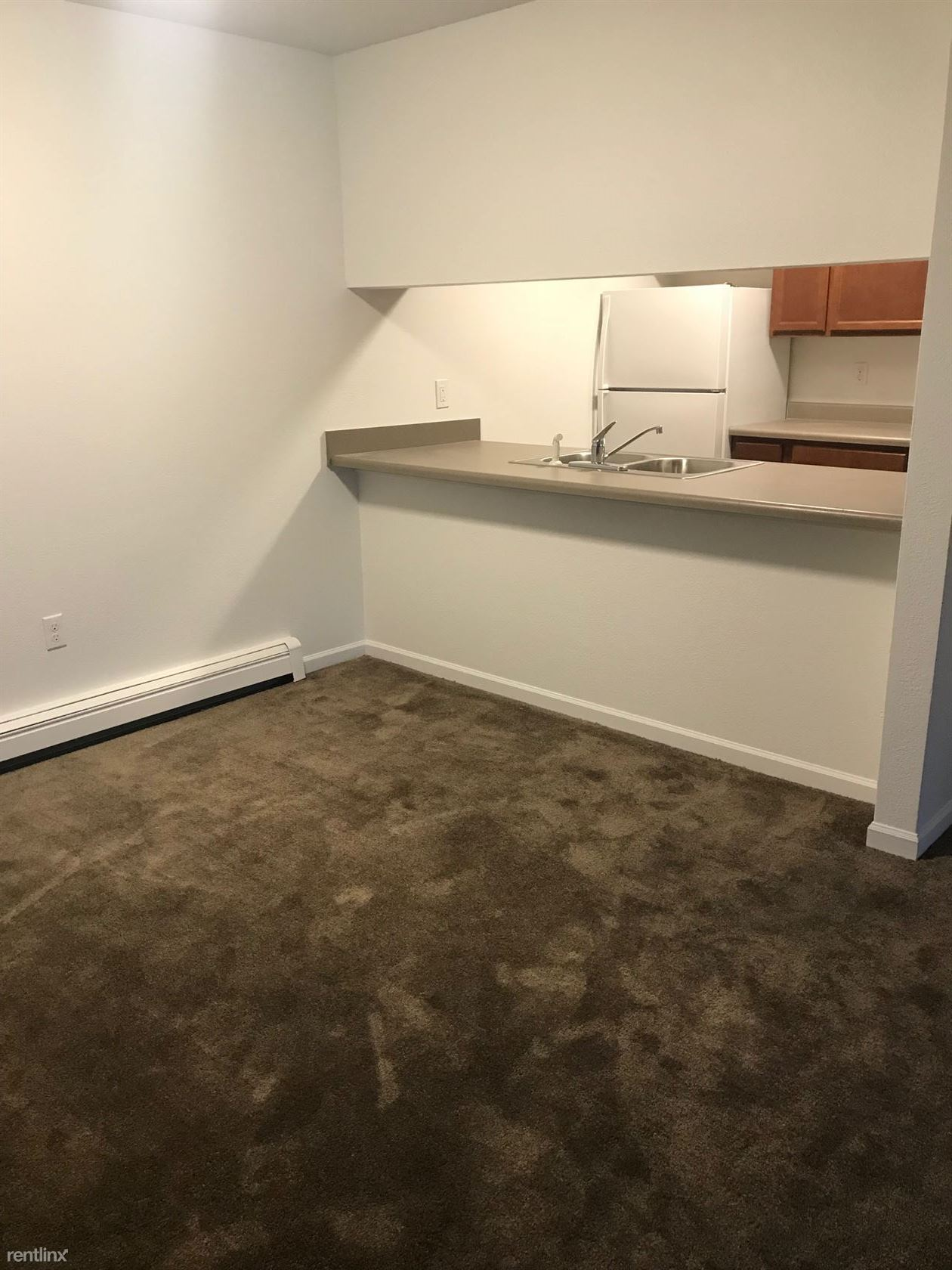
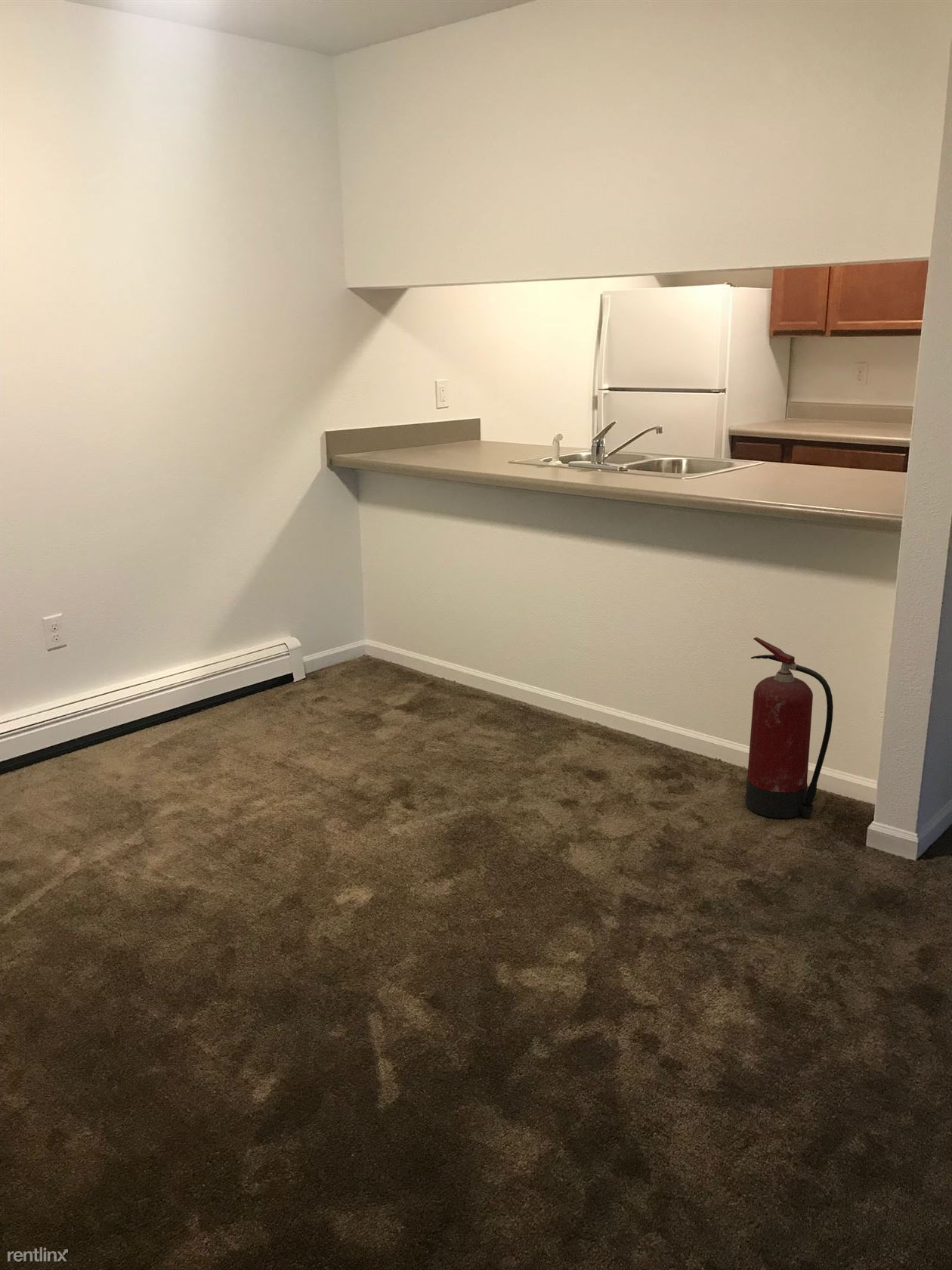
+ fire extinguisher (787, 728)
